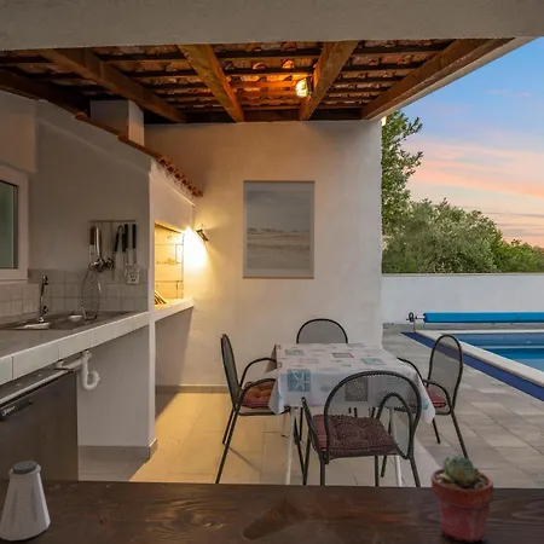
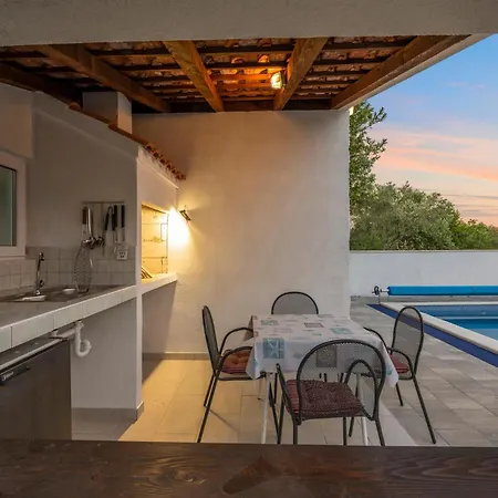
- wall art (278, 230)
- potted succulent (461, 493)
- saltshaker (24, 496)
